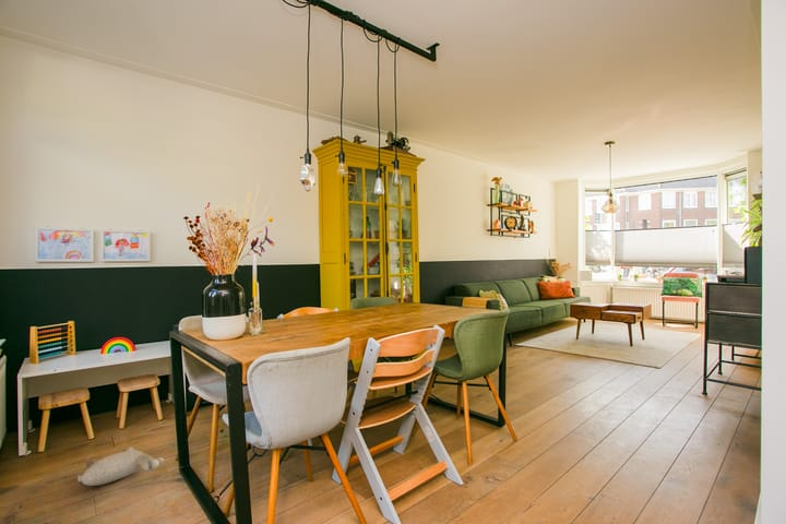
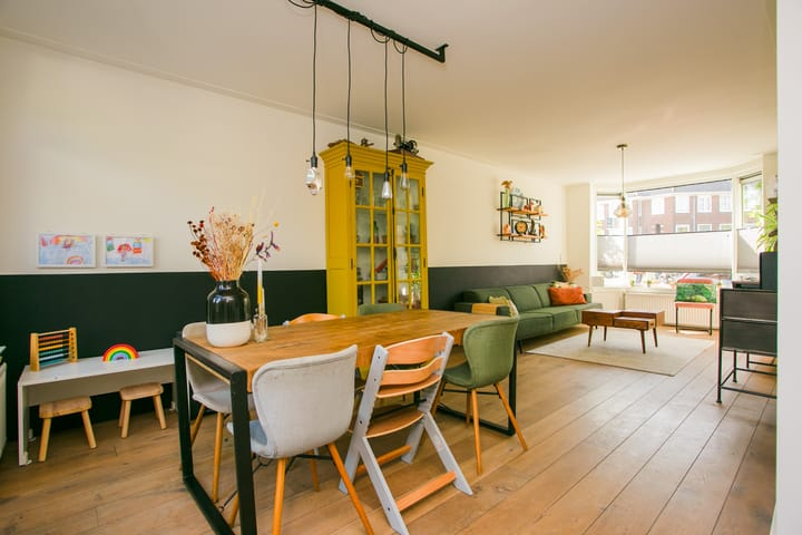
- plush toy (121, 466)
